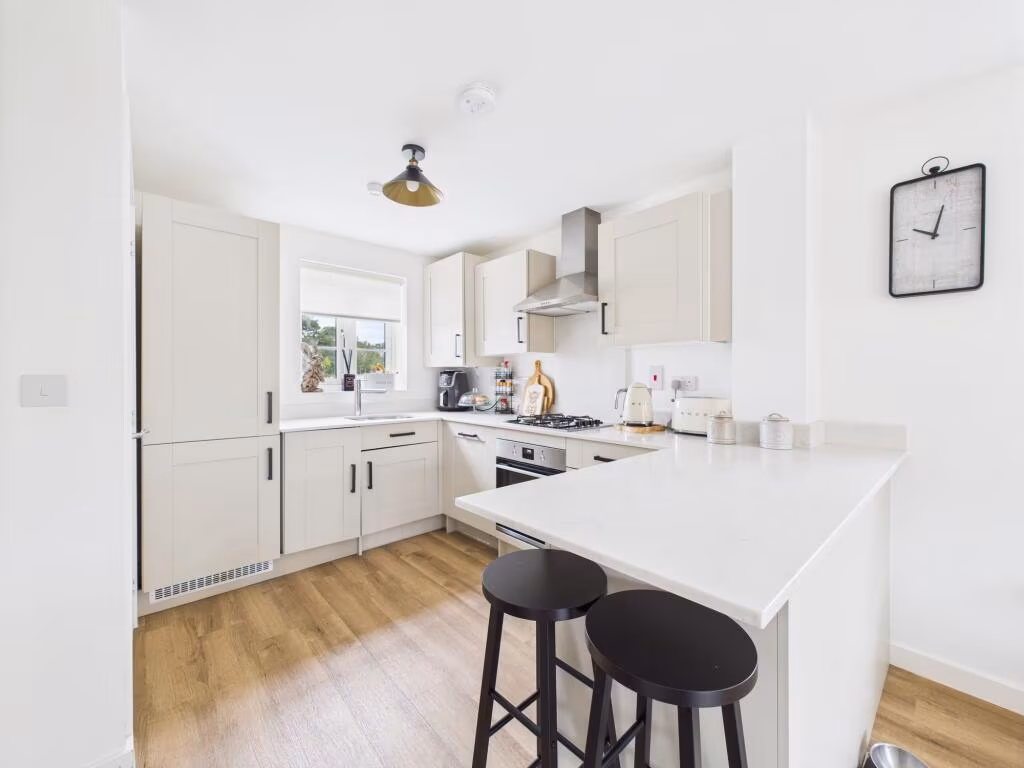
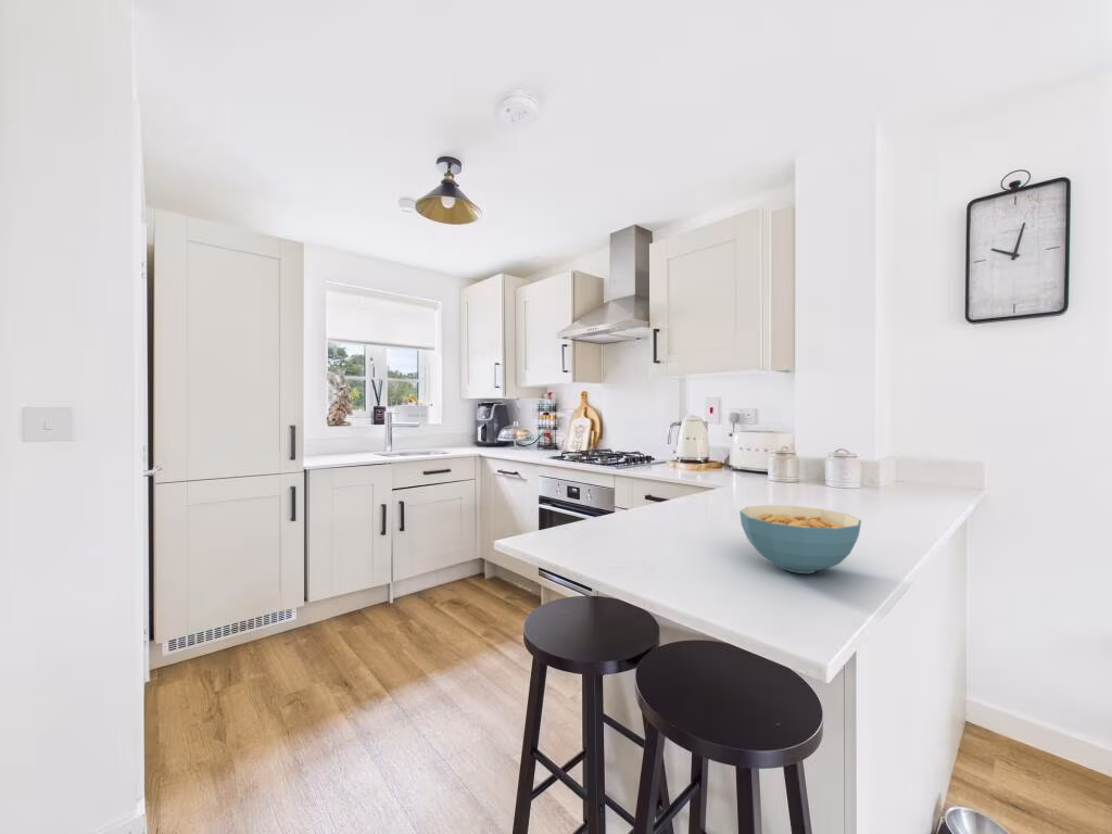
+ cereal bowl (797, 541)
